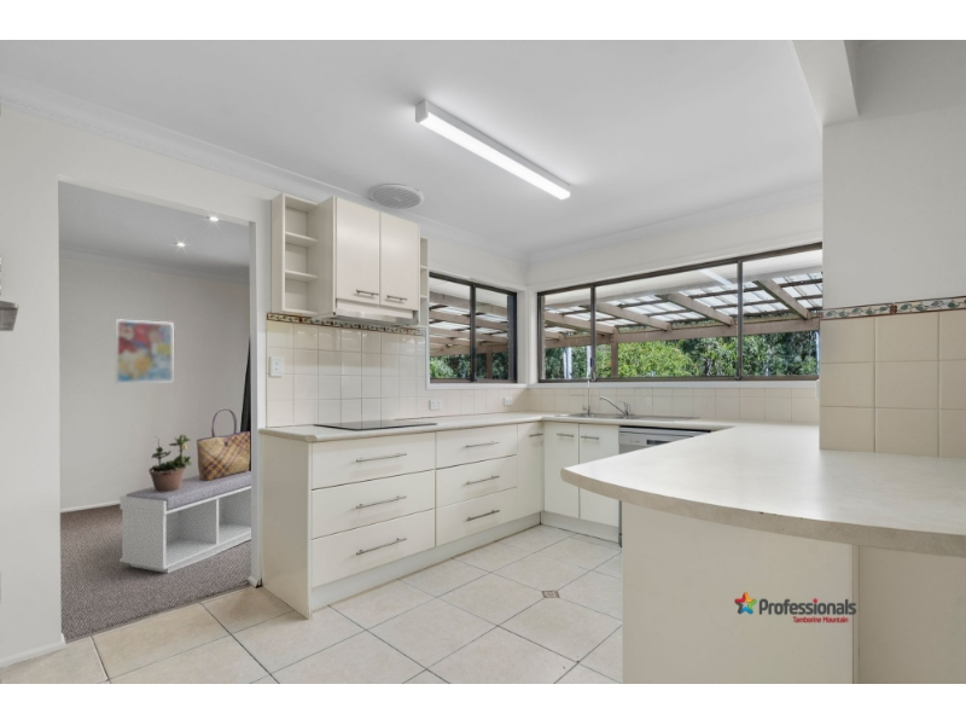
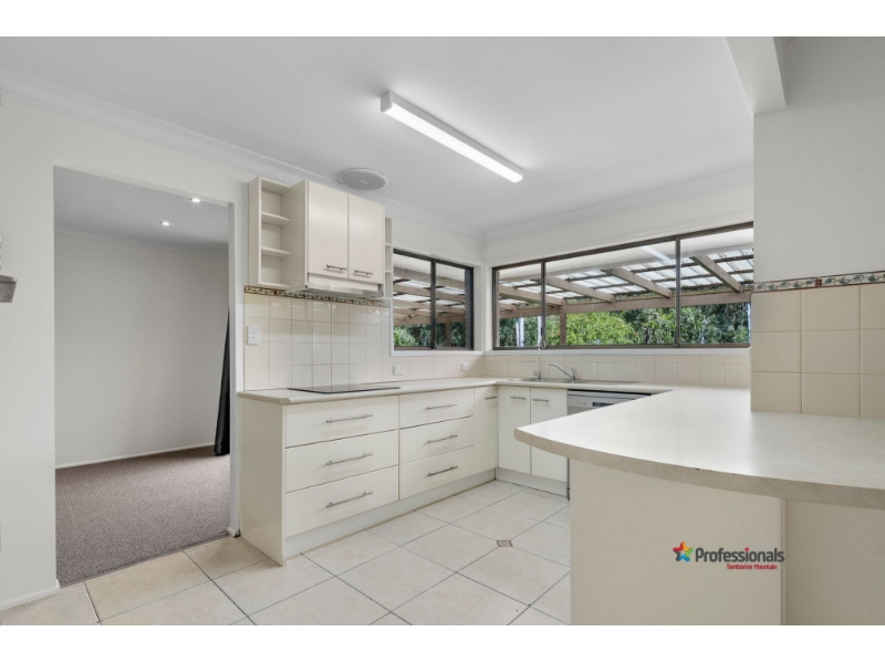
- tote bag (225, 441)
- wall art (145, 352)
- potted plant (169, 460)
- bench (198, 515)
